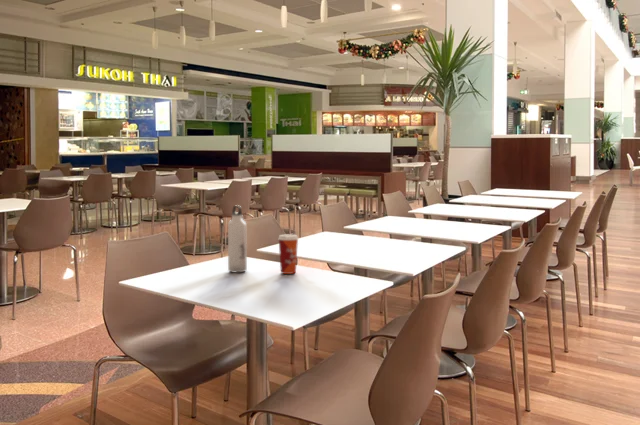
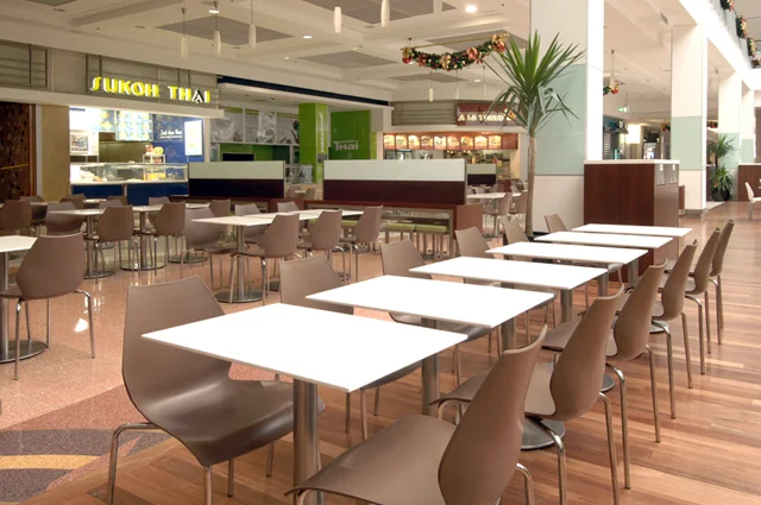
- paper cup (288, 254)
- water bottle (237, 238)
